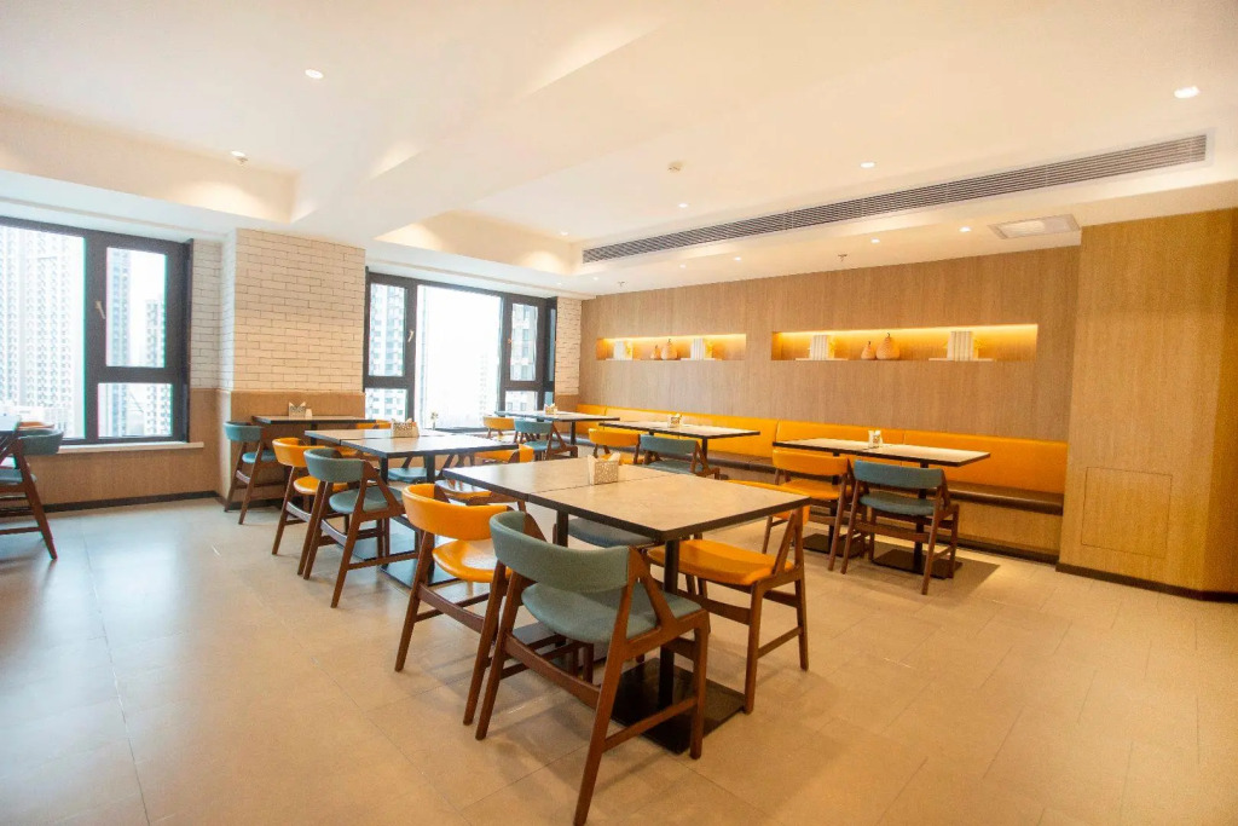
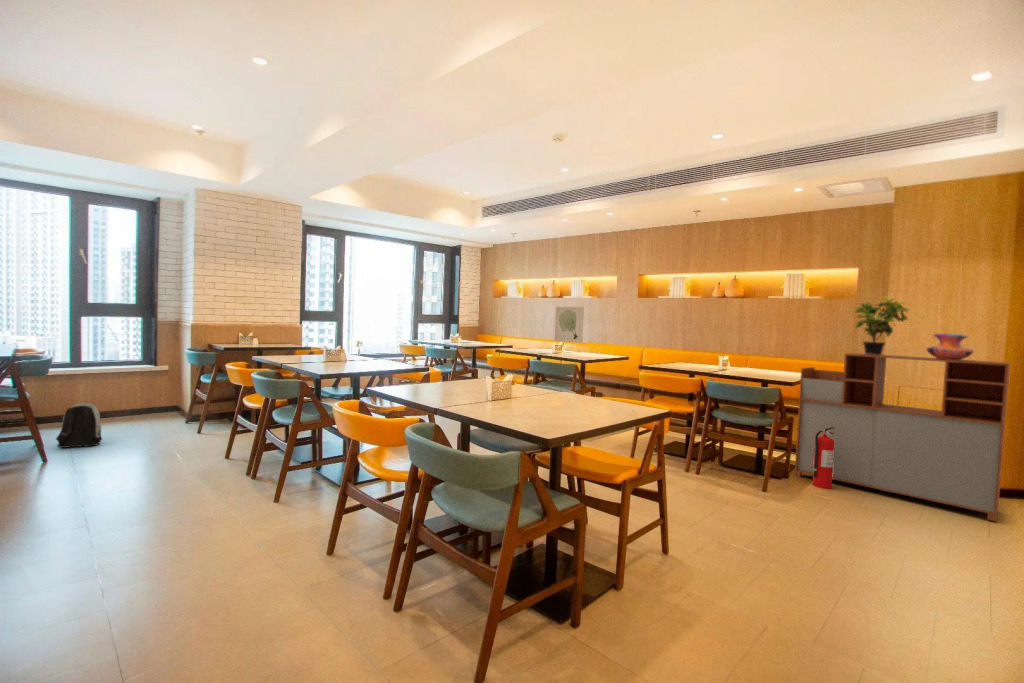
+ potted plant (879, 325)
+ storage cabinet (892, 424)
+ backpack (80, 424)
+ wall art (568, 324)
+ decorative vase (949, 346)
+ fire extinguisher (823, 456)
